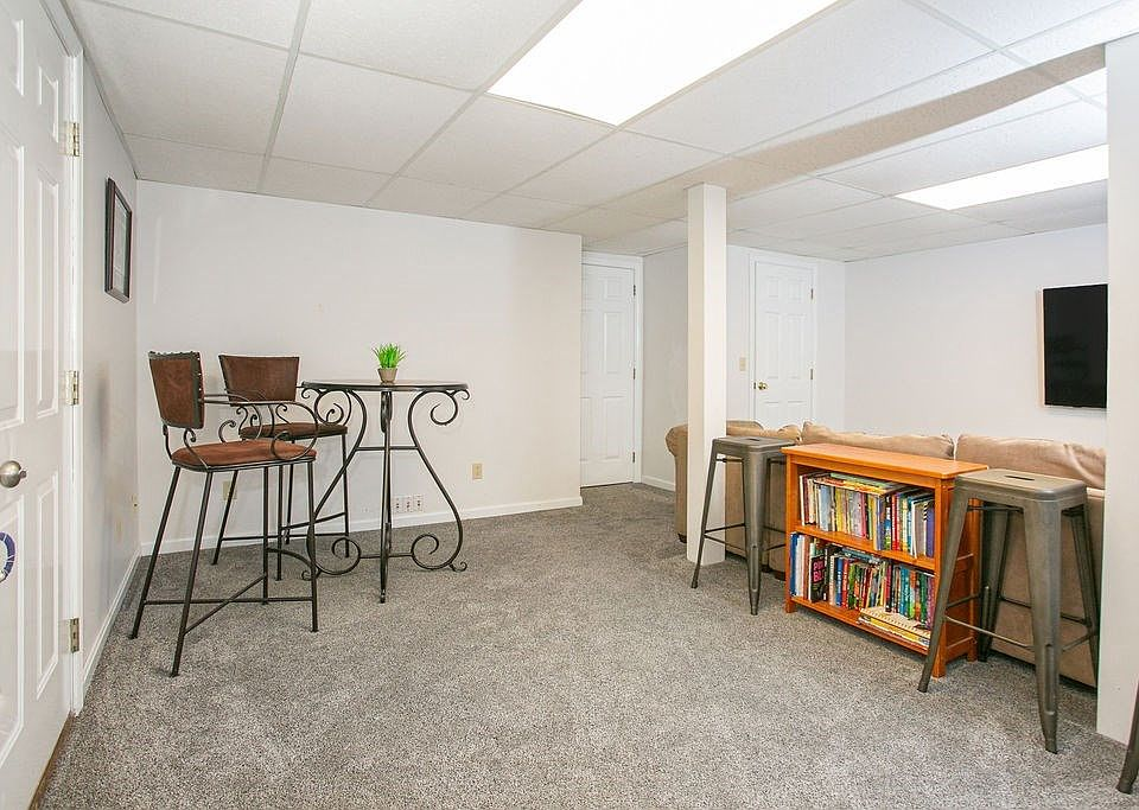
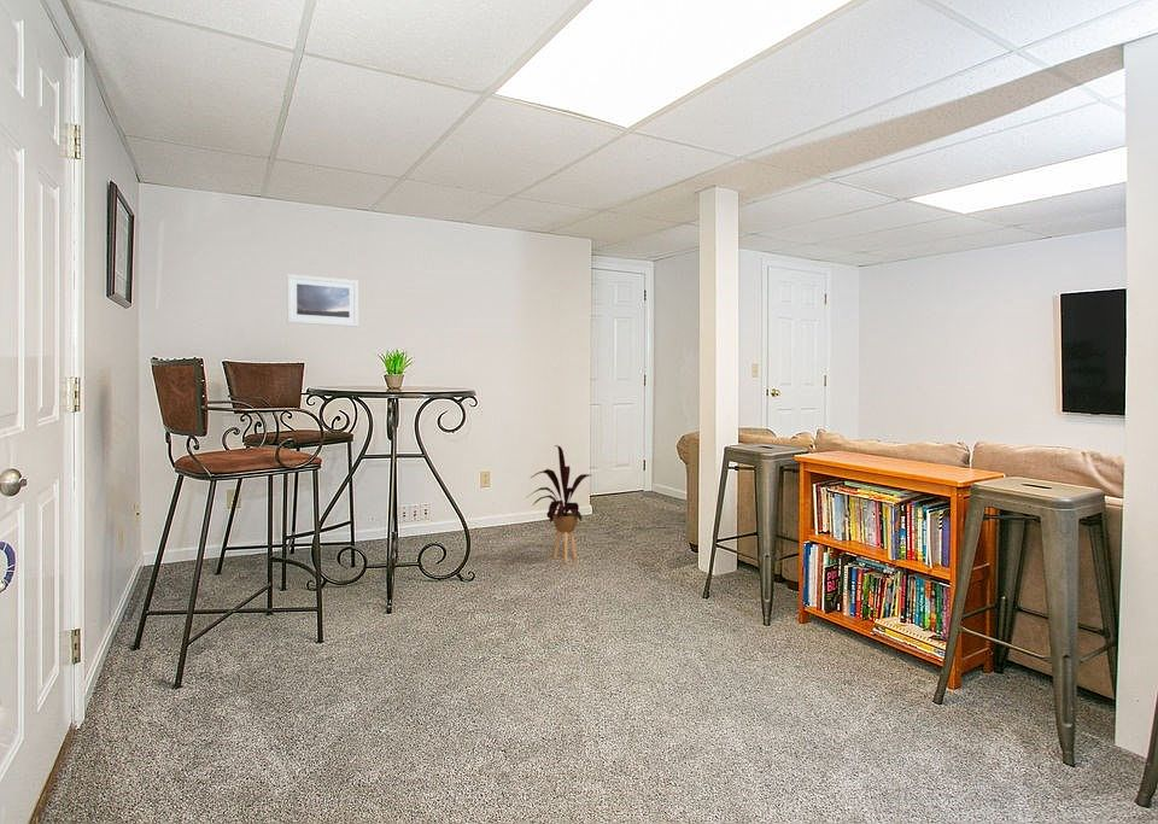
+ house plant (558, 501)
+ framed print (323, 300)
